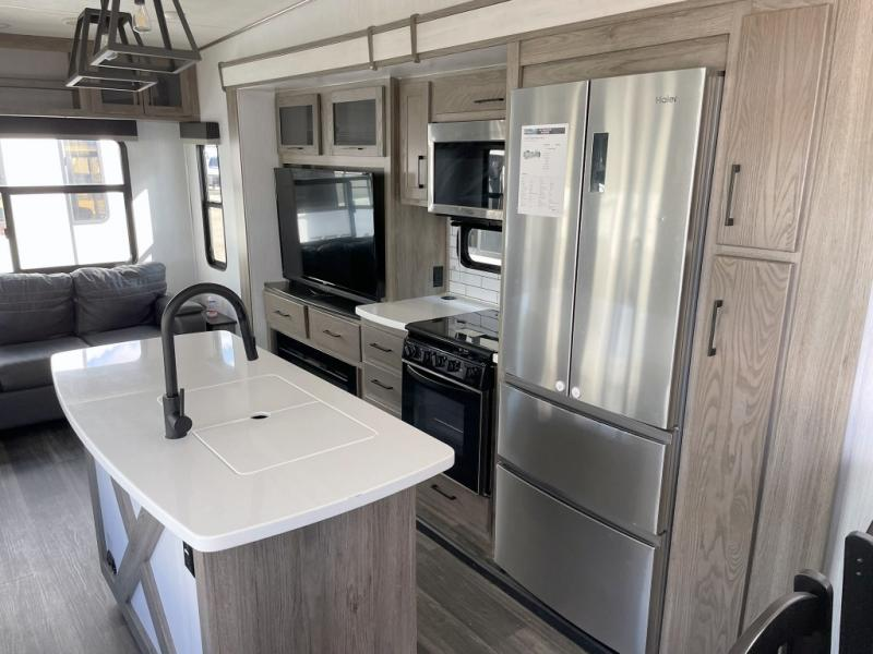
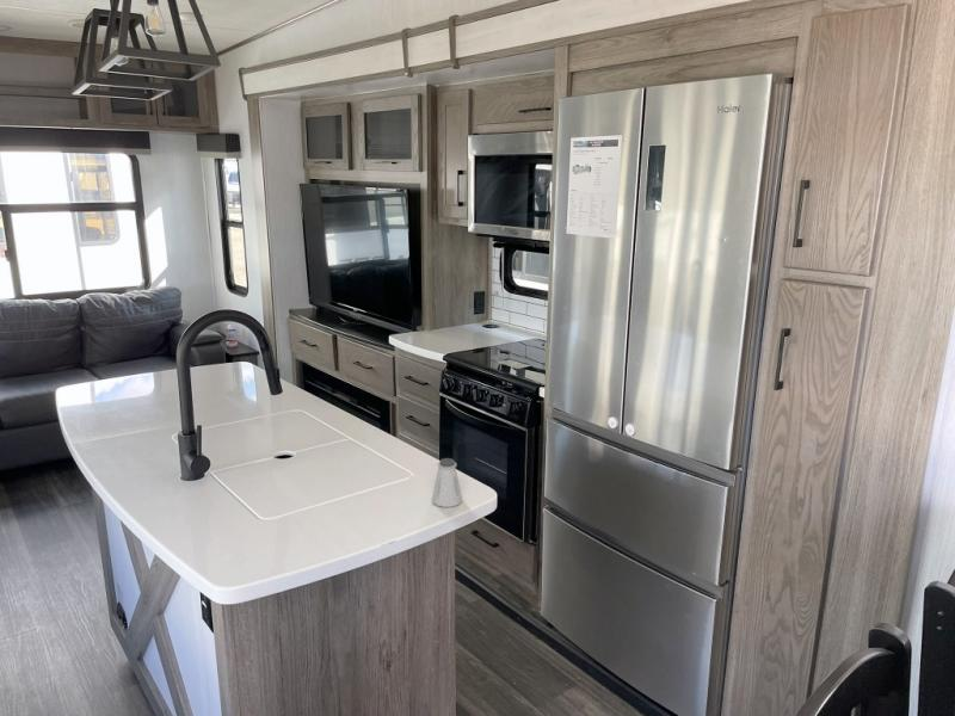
+ saltshaker (446, 480)
